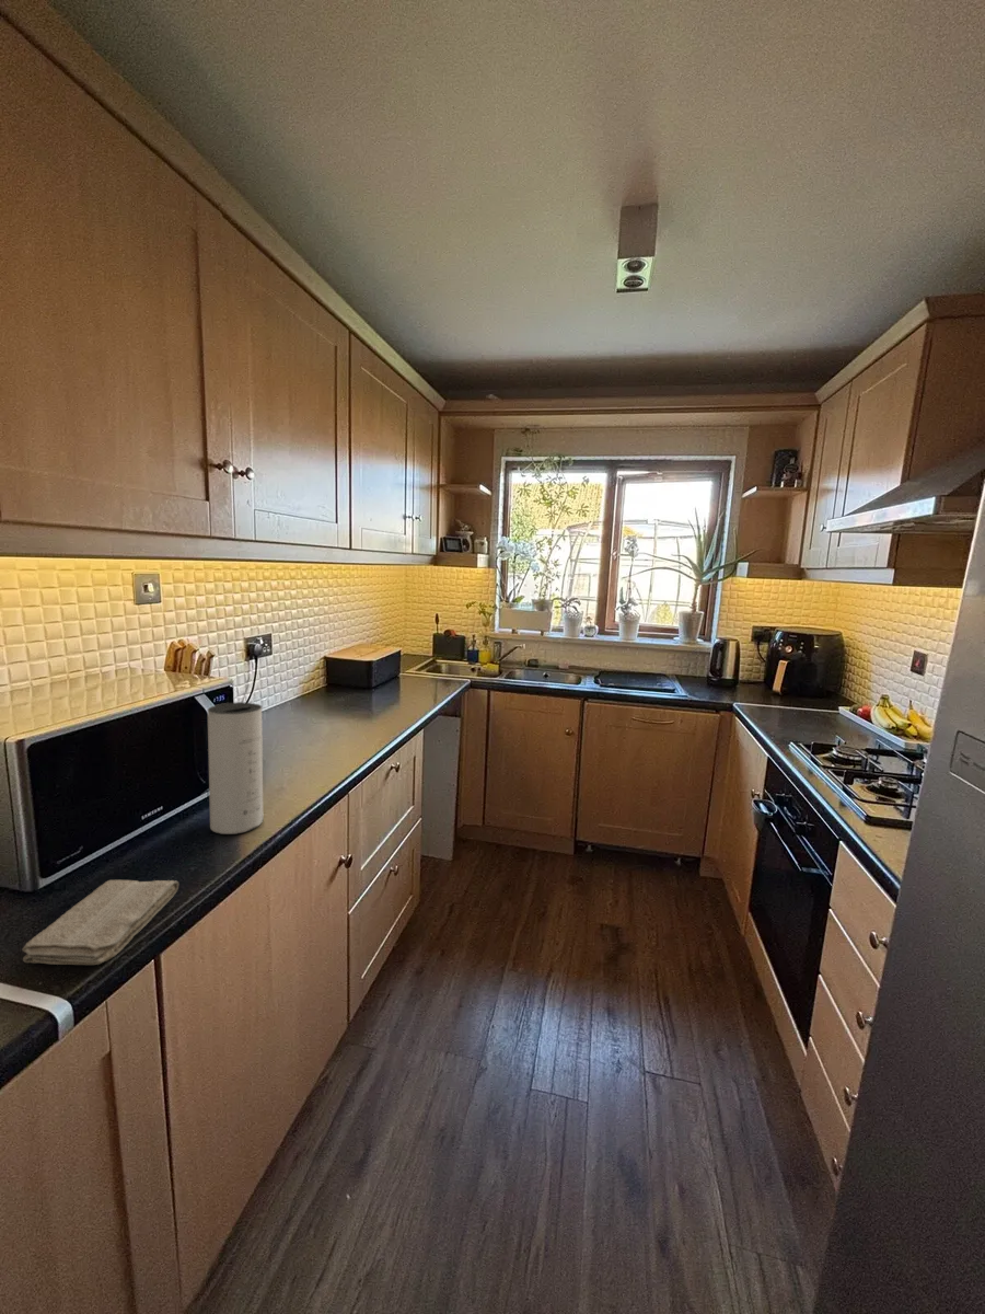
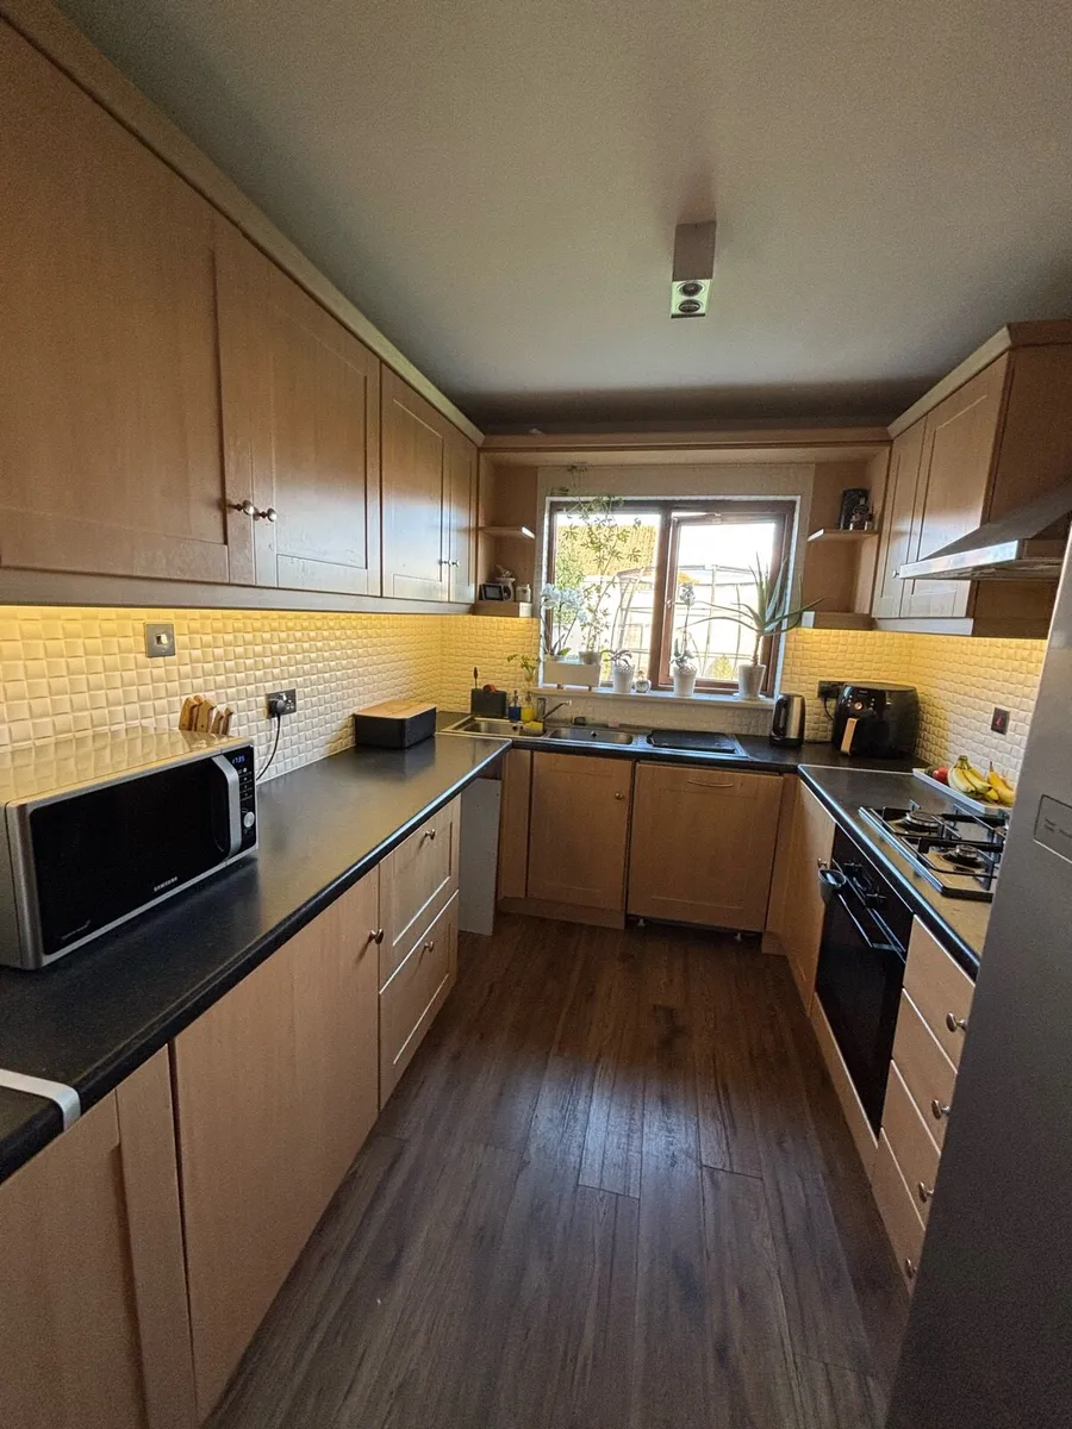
- speaker (236, 765)
- washcloth (106, 915)
